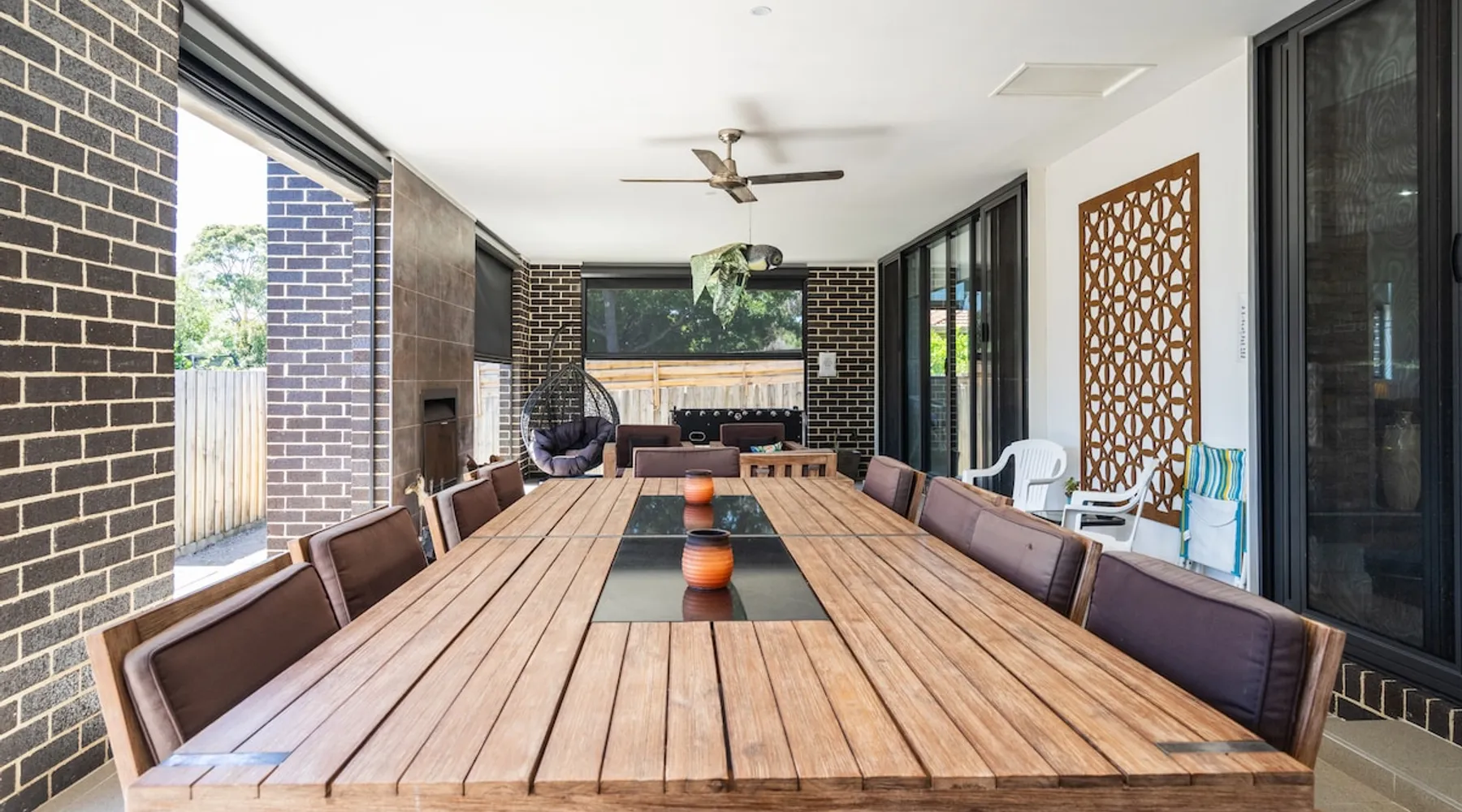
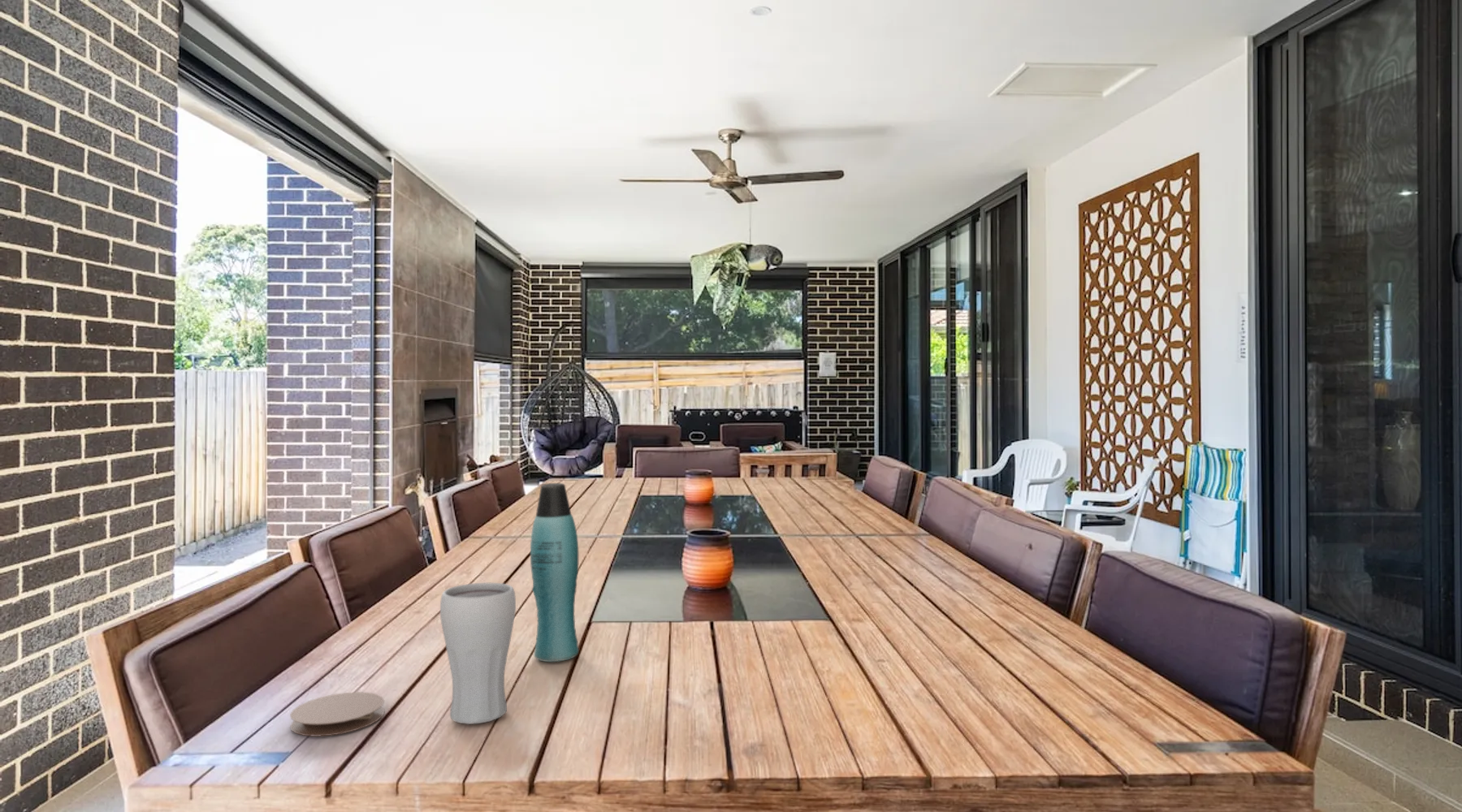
+ drinking glass (478, 652)
+ coaster (338, 713)
+ bottle (555, 570)
